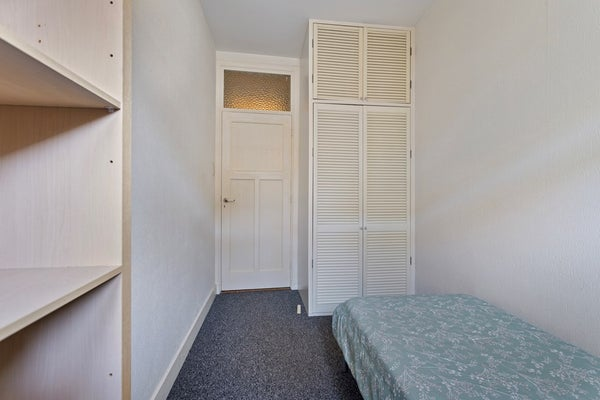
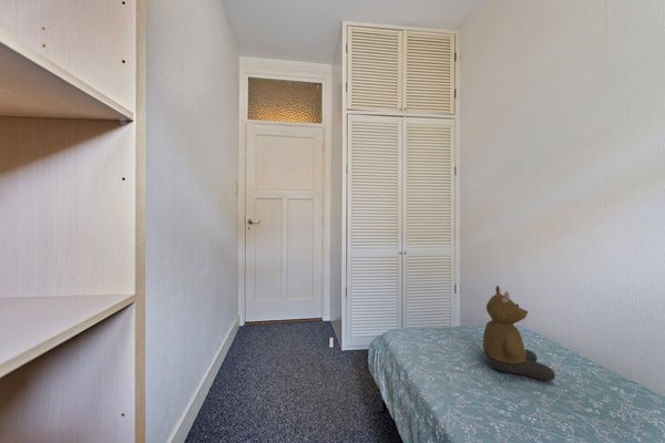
+ bear (514, 329)
